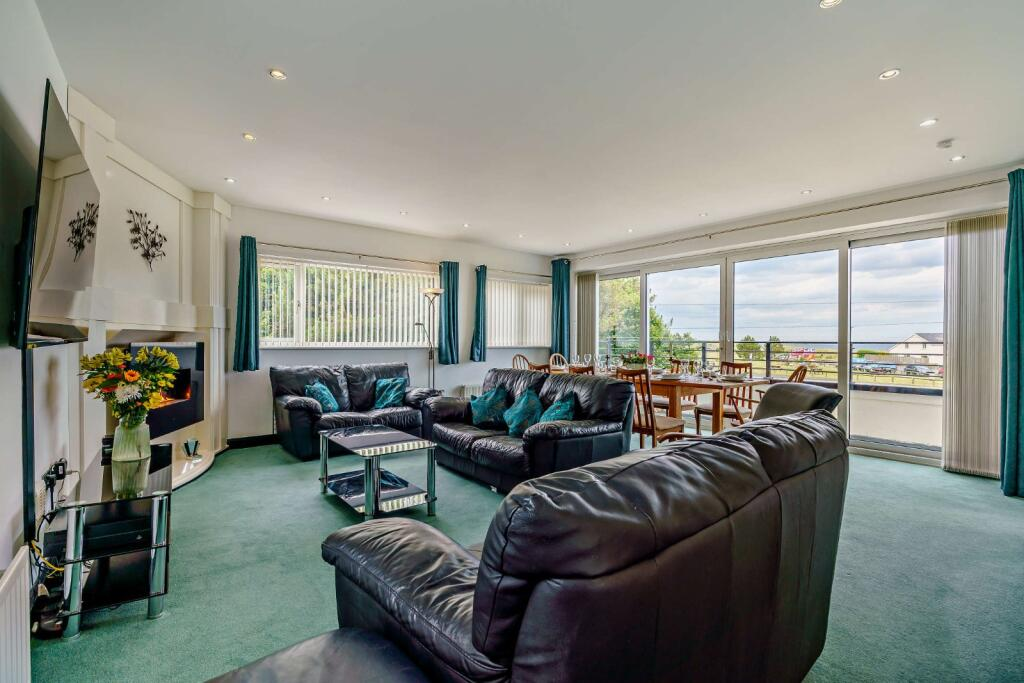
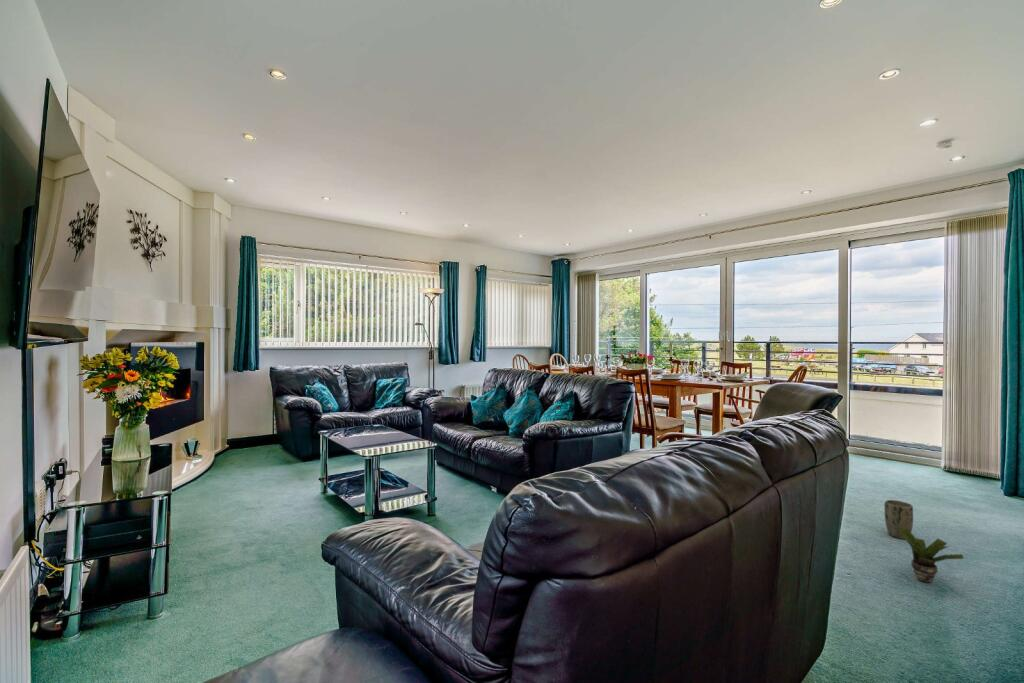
+ potted plant (923, 558)
+ plant pot (898, 519)
